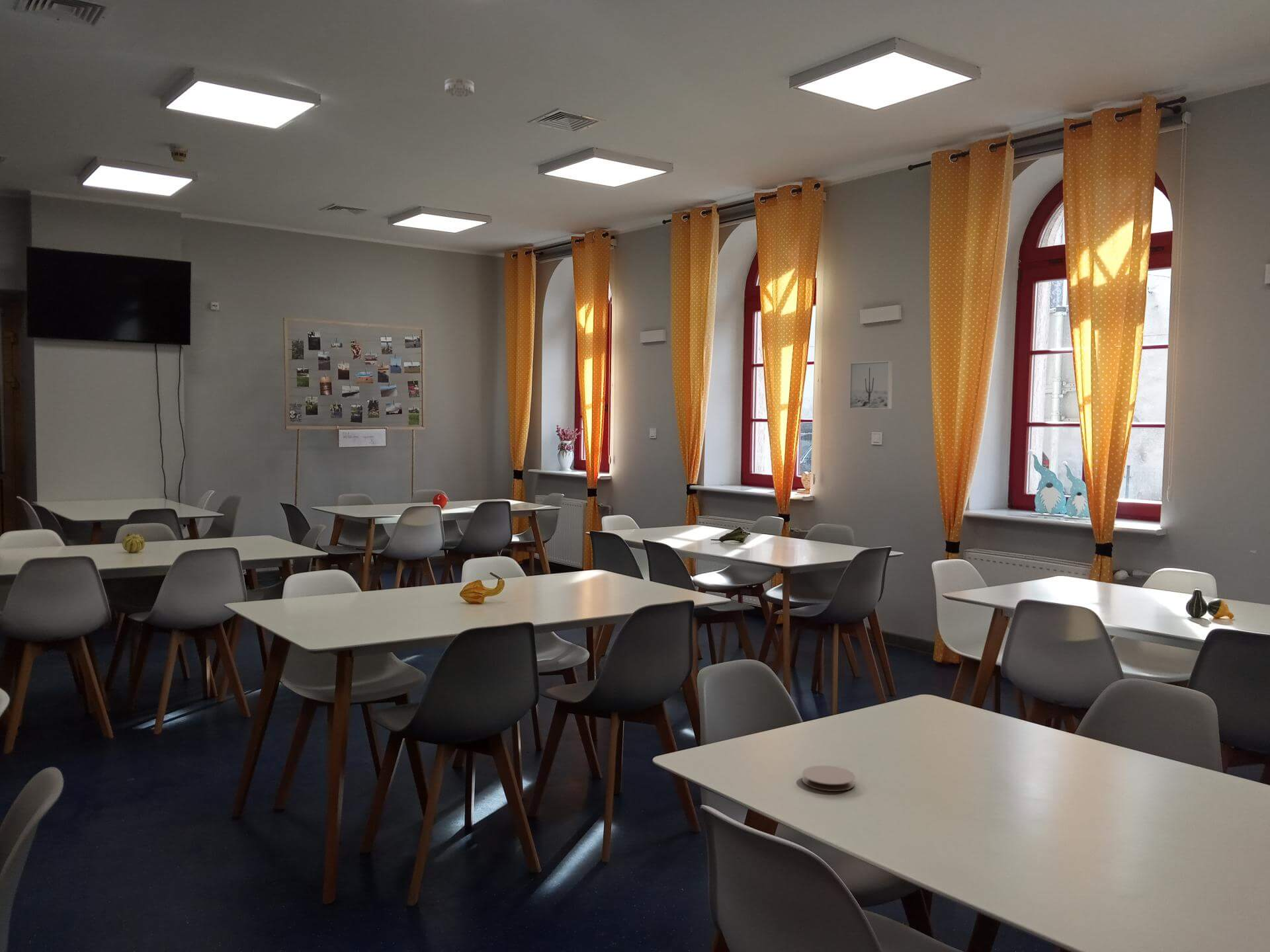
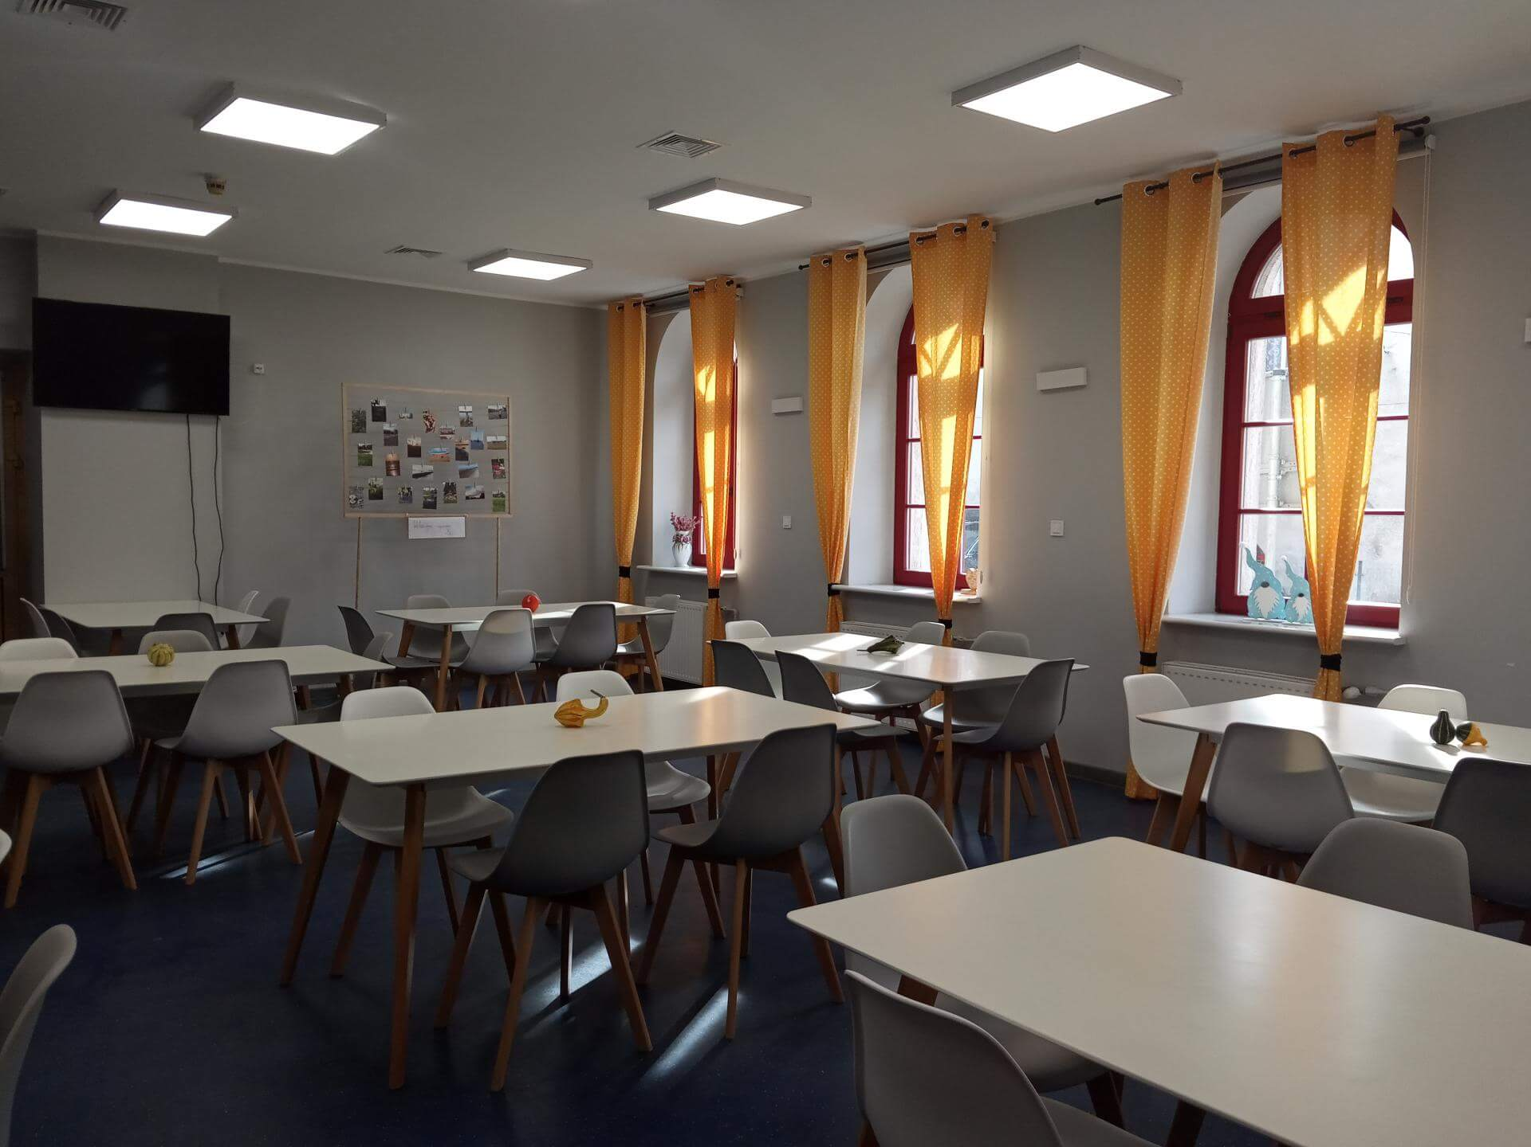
- wall art (870, 385)
- coaster (828, 777)
- smoke detector (459, 87)
